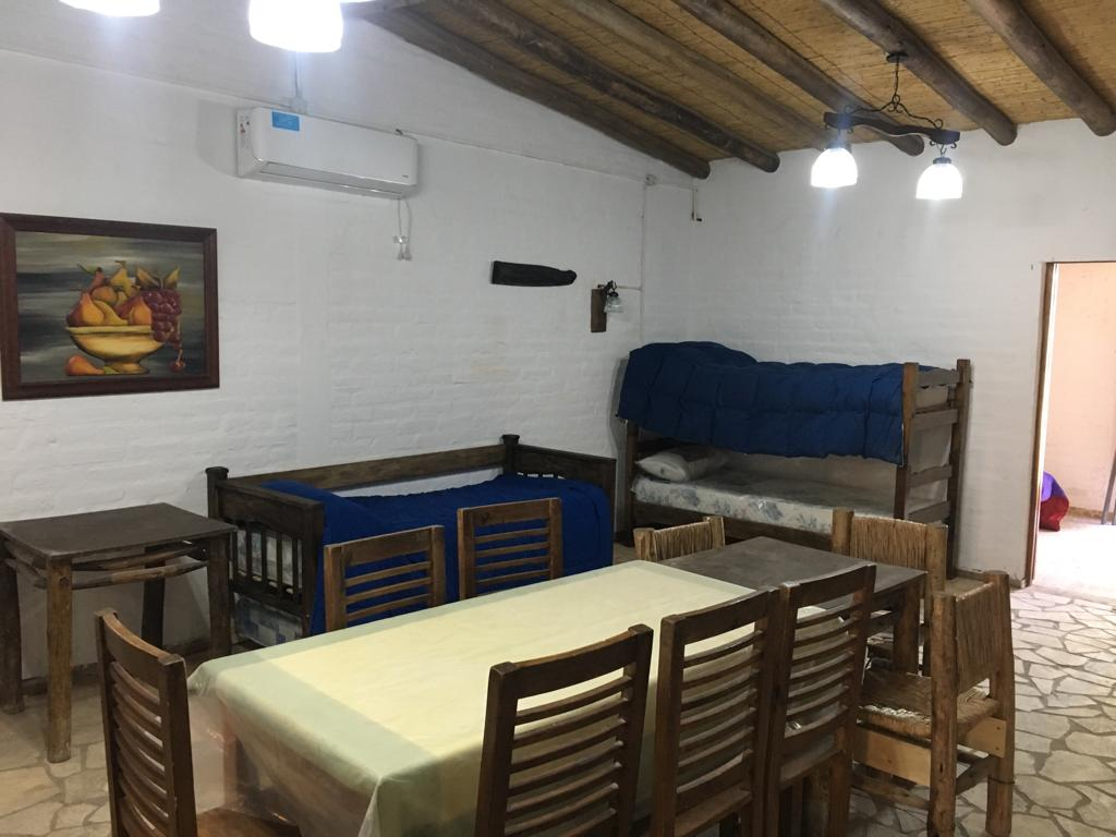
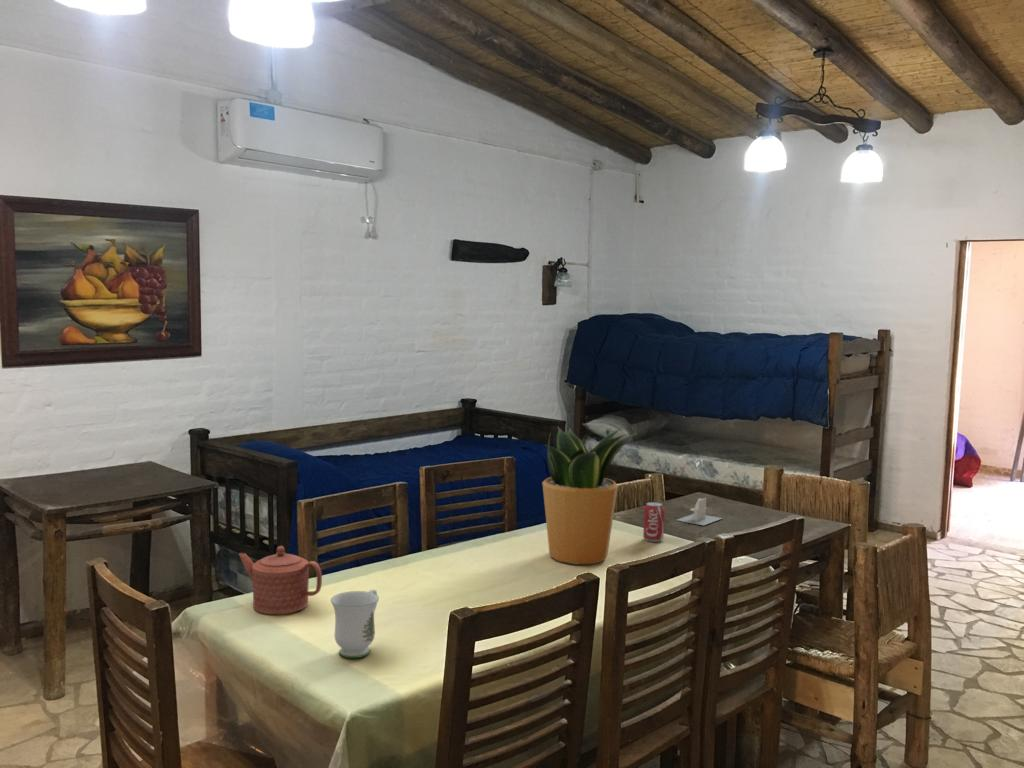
+ mug (359, 622)
+ beverage can (653, 521)
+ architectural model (699, 509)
+ teapot (280, 575)
+ potted plant (585, 491)
